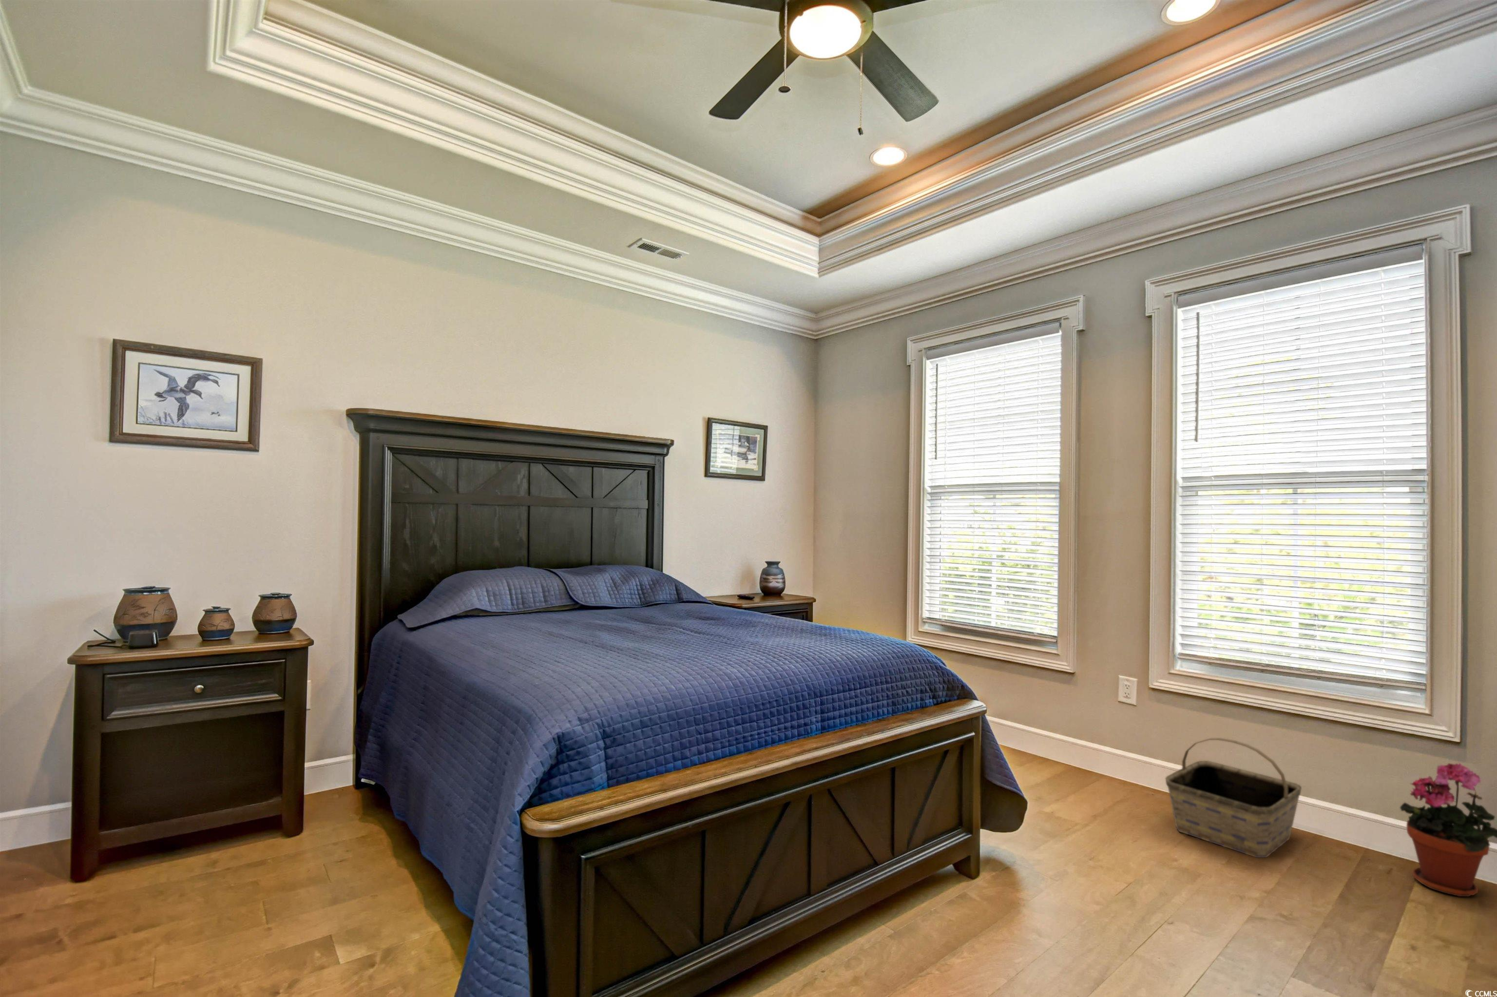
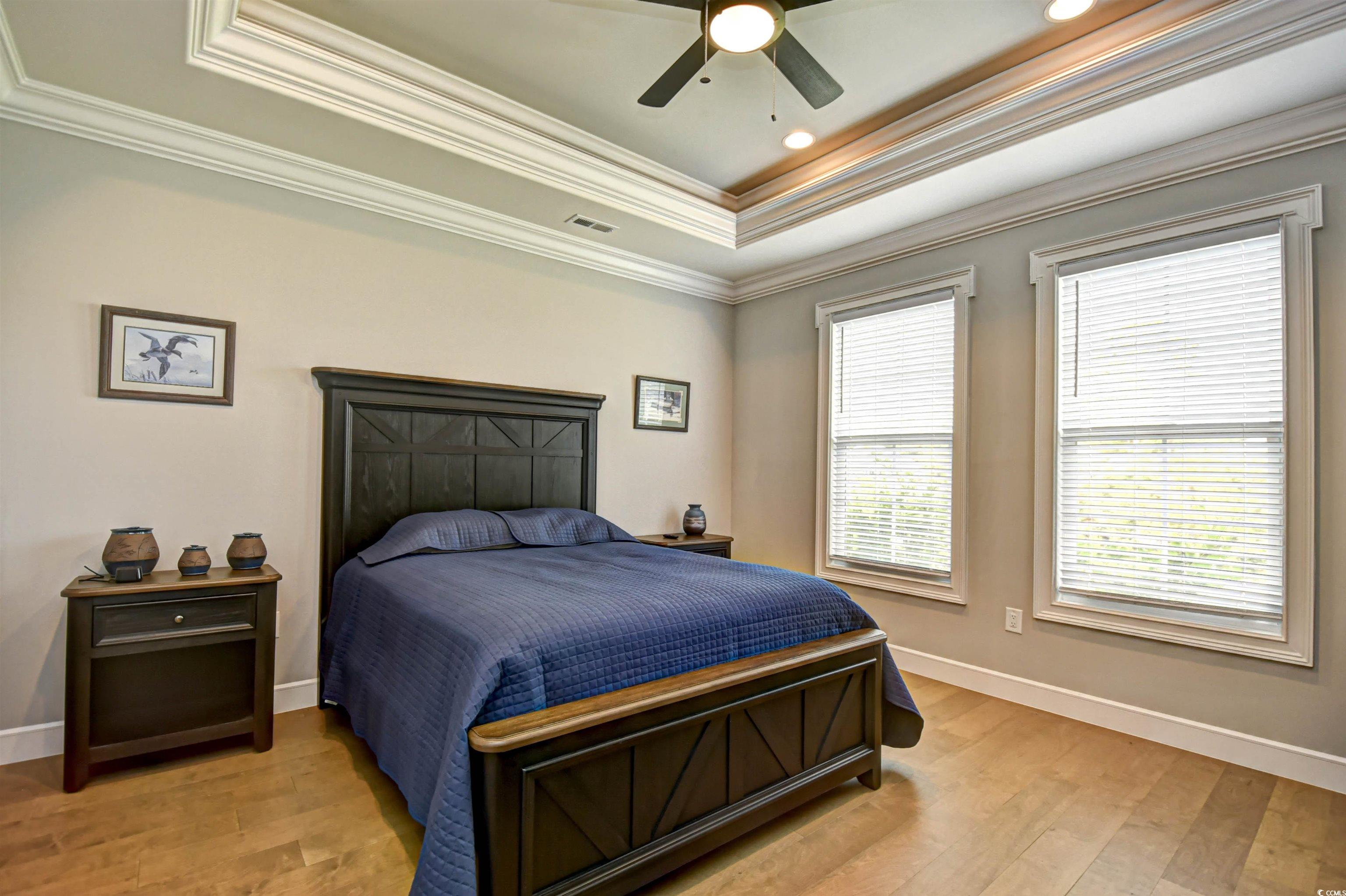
- basket (1232, 787)
- potted plant (1447, 823)
